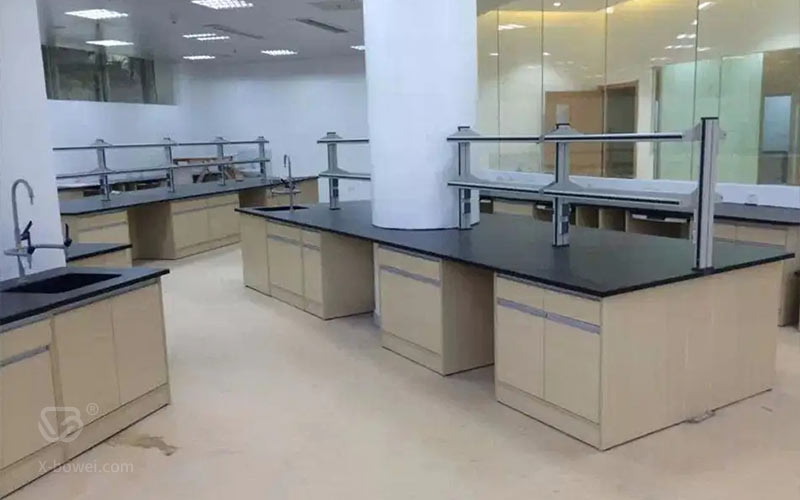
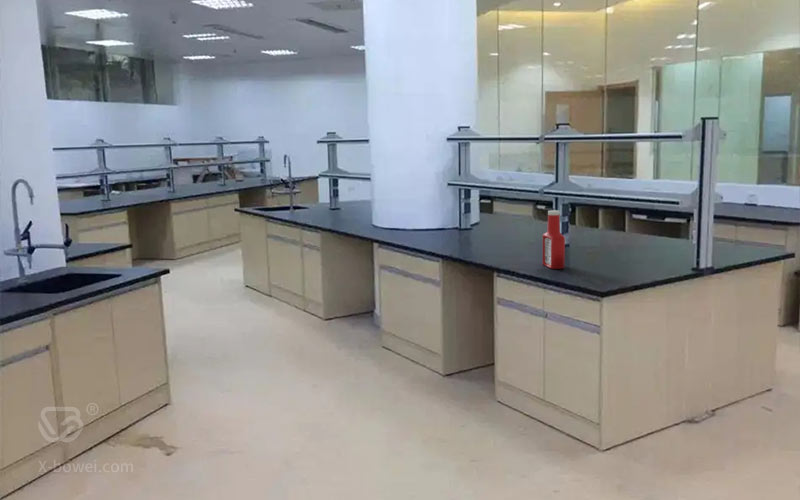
+ soap bottle (553, 238)
